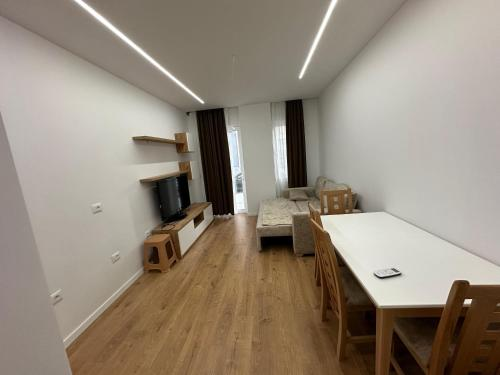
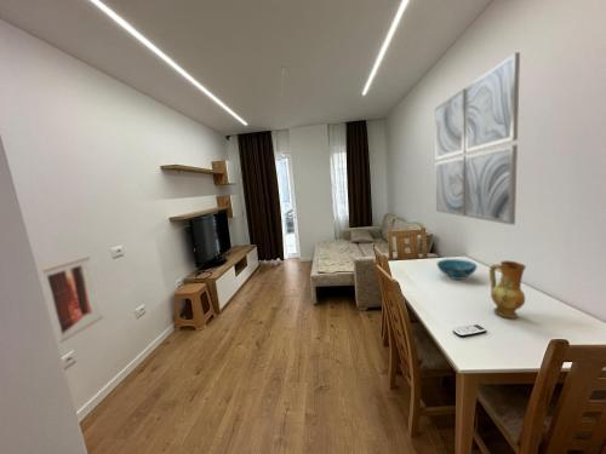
+ wall art (465, 151)
+ decorative bowl (456, 270)
+ wall art (75, 297)
+ ceramic jug (504, 288)
